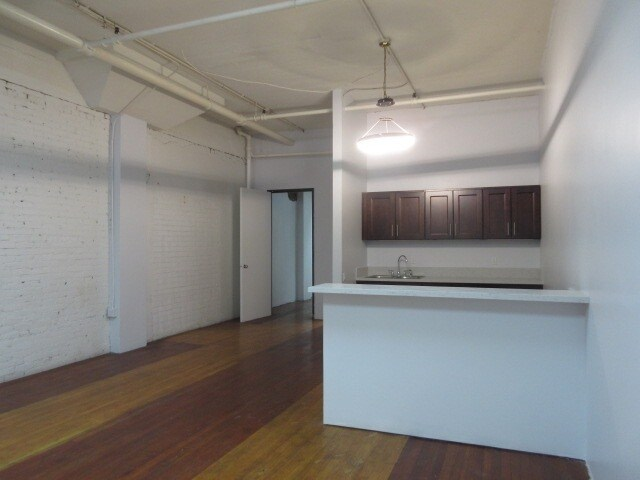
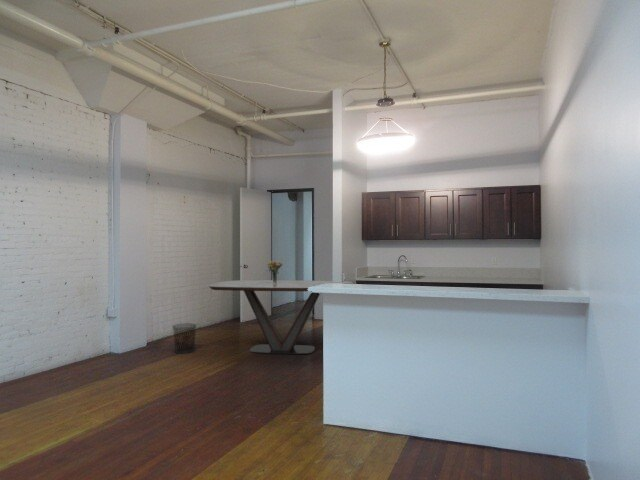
+ waste bin (184, 338)
+ dining table (273, 324)
+ bouquet (274, 271)
